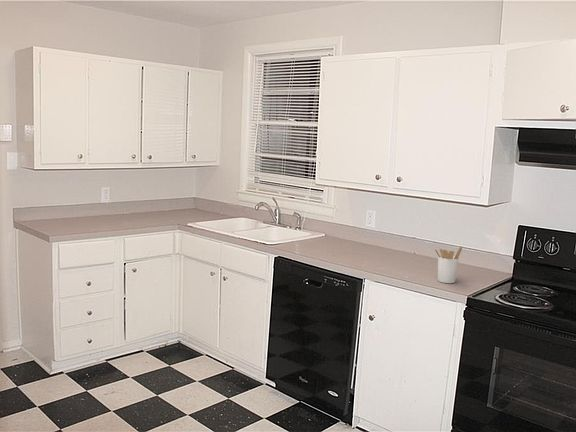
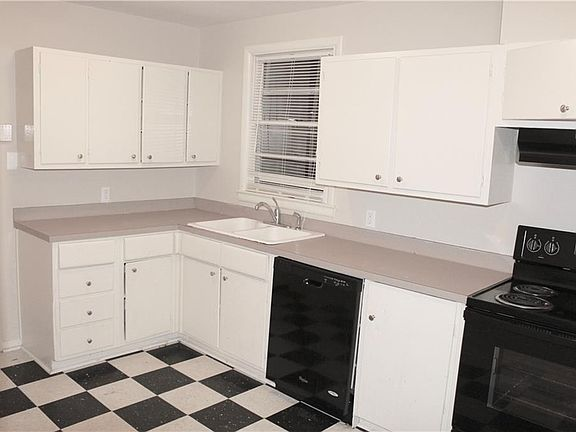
- utensil holder (447, 264)
